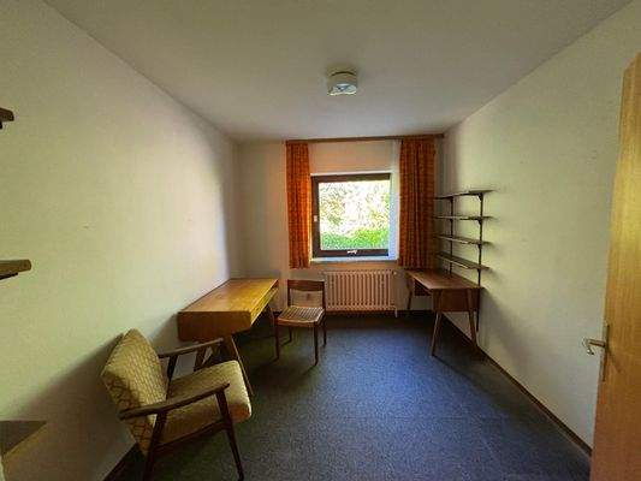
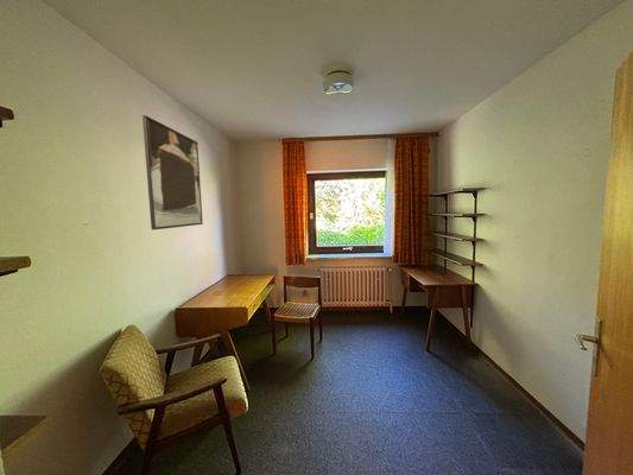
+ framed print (177, 179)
